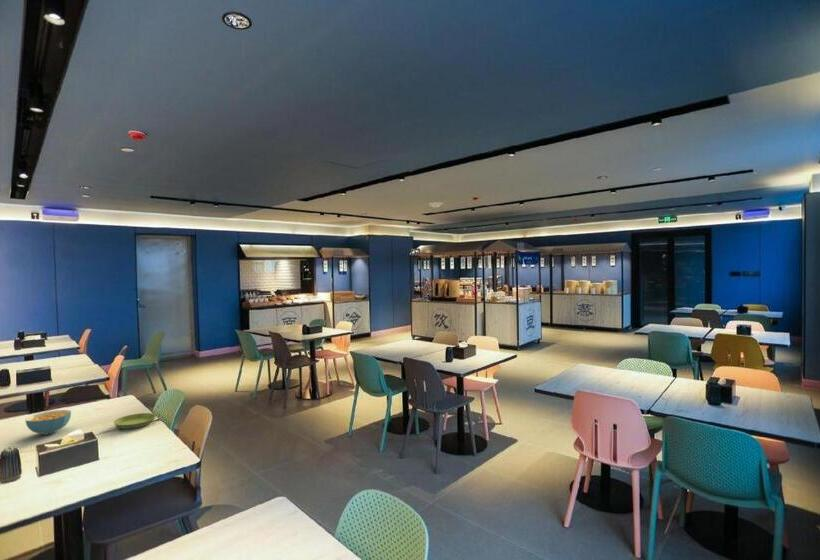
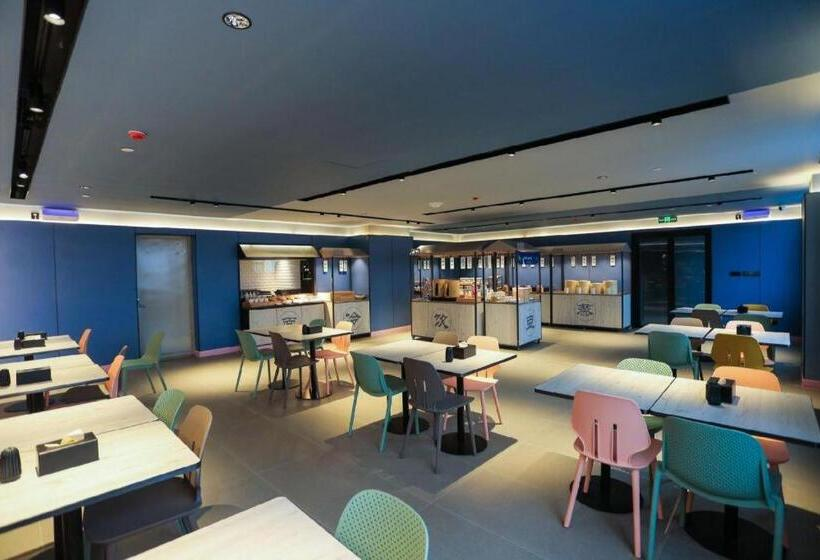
- saucer (135, 421)
- cereal bowl (49, 424)
